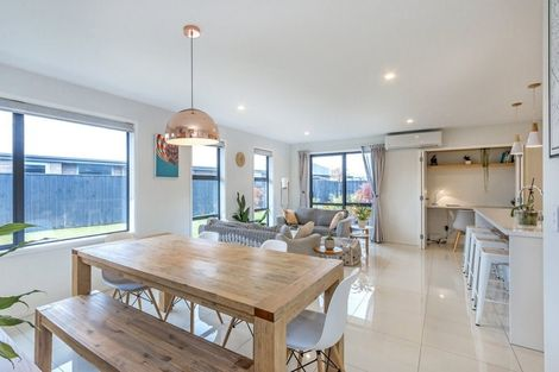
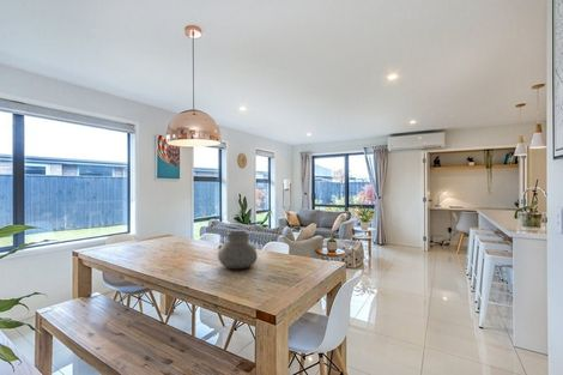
+ vase (237, 249)
